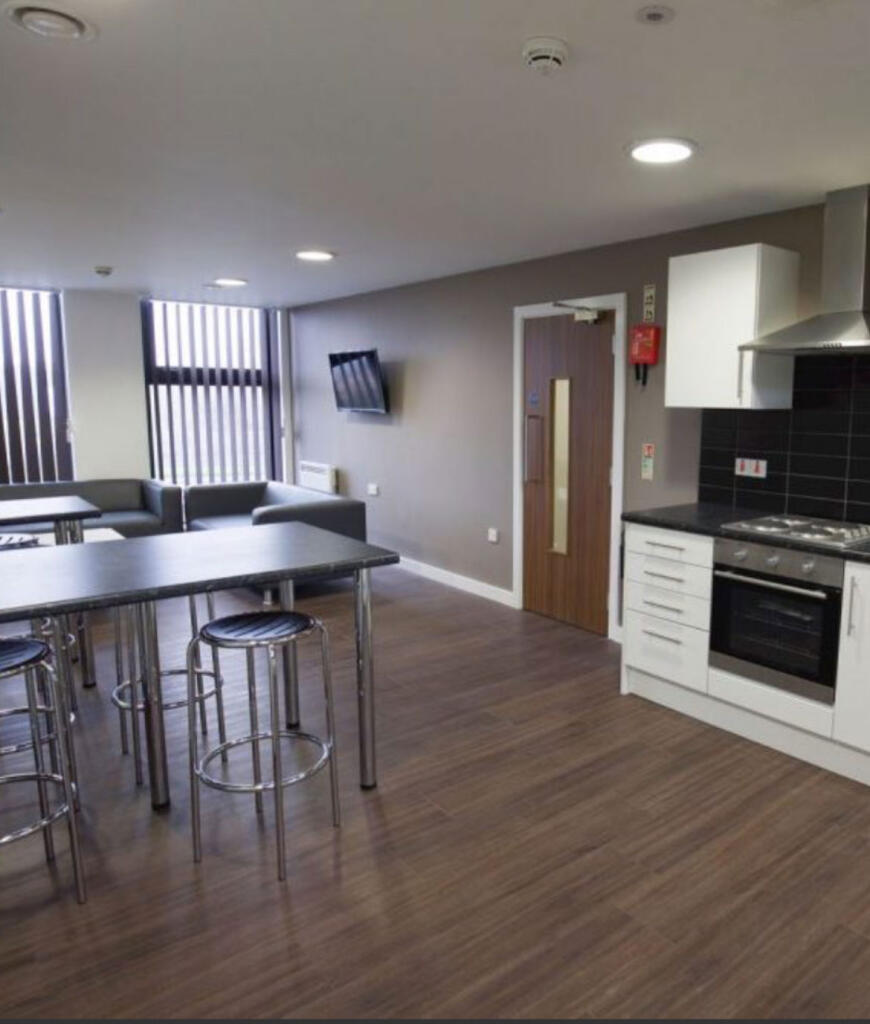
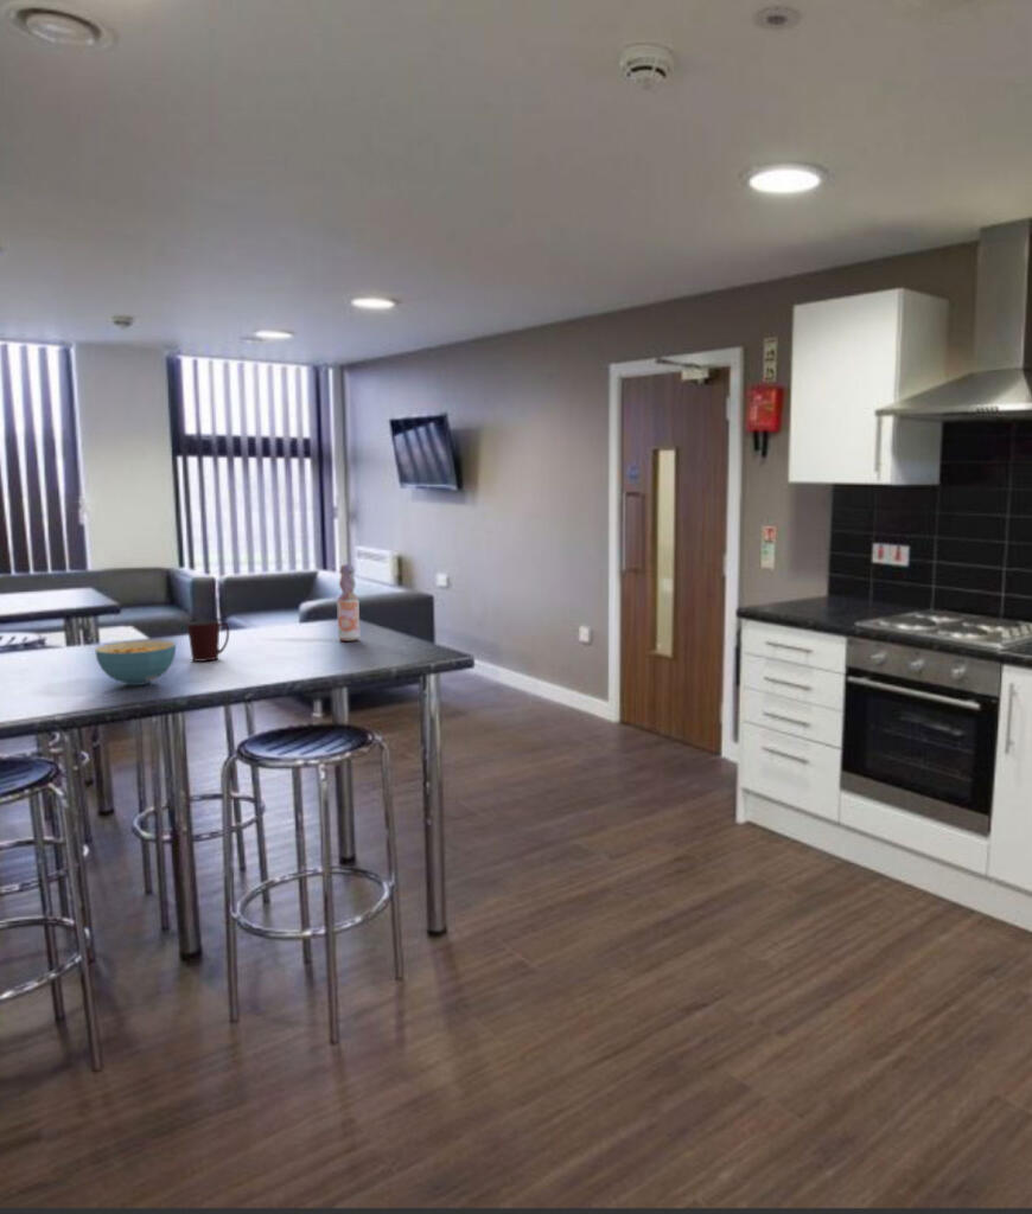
+ cereal bowl (136, 664)
+ bottle (348, 602)
+ mug (209, 640)
